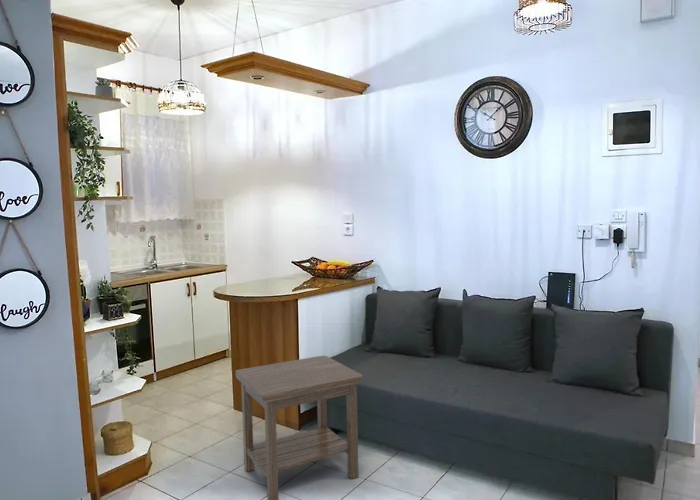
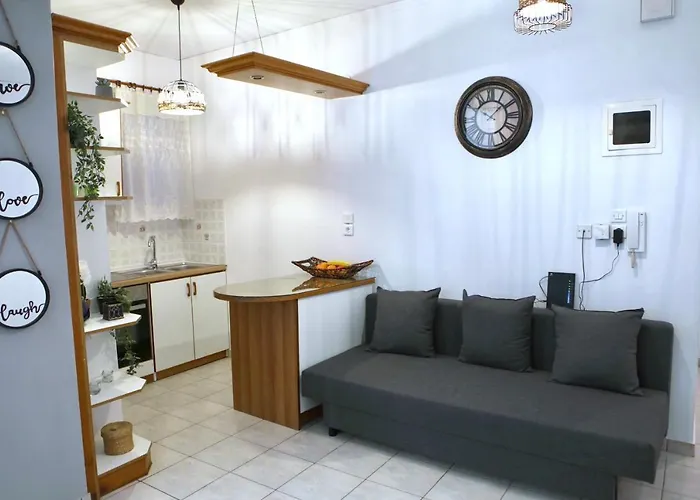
- side table (303, 432)
